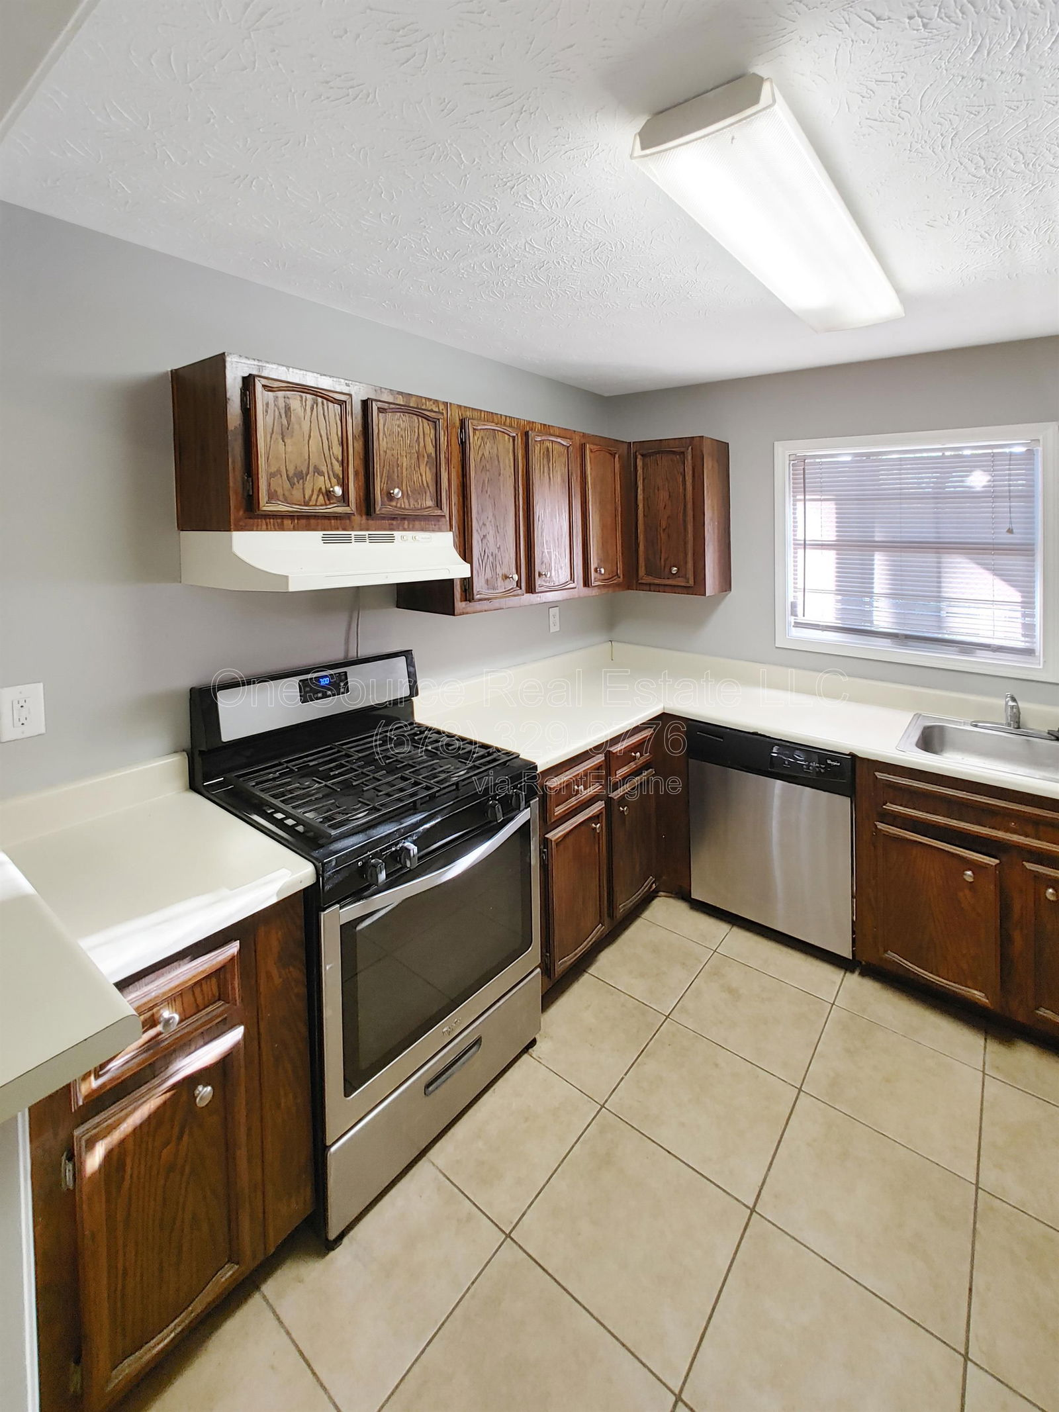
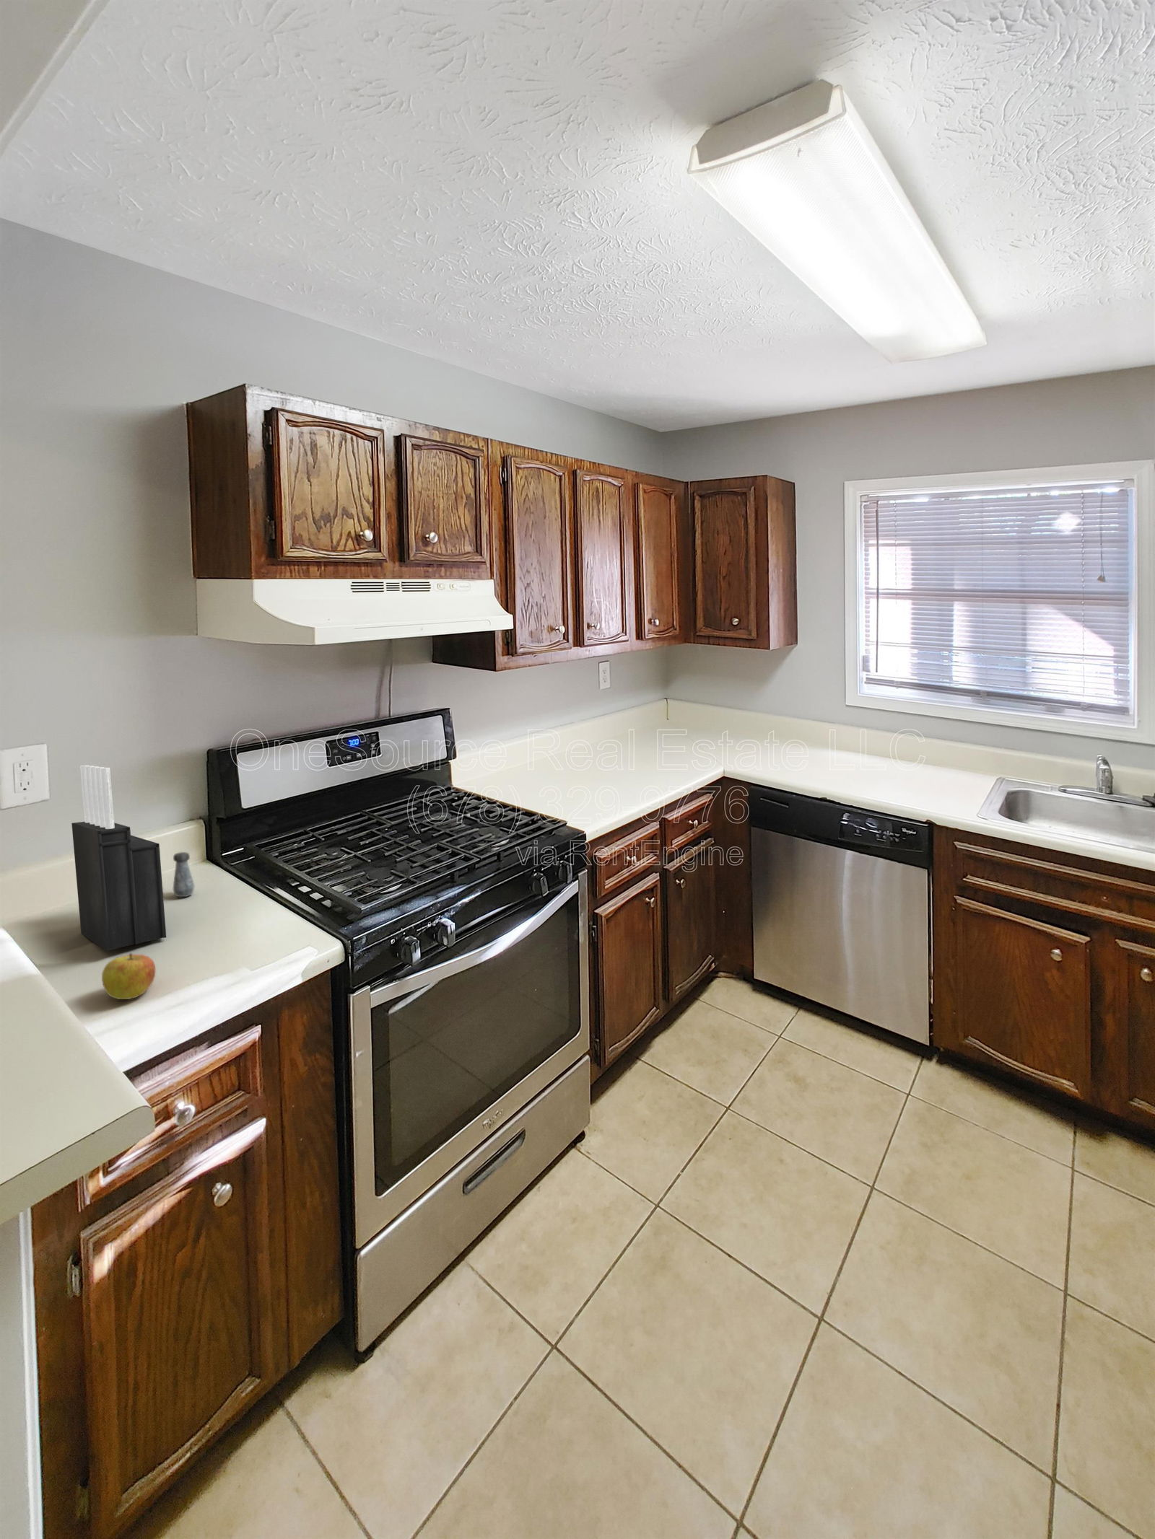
+ knife block (123, 850)
+ apple (130, 974)
+ salt shaker (183, 873)
